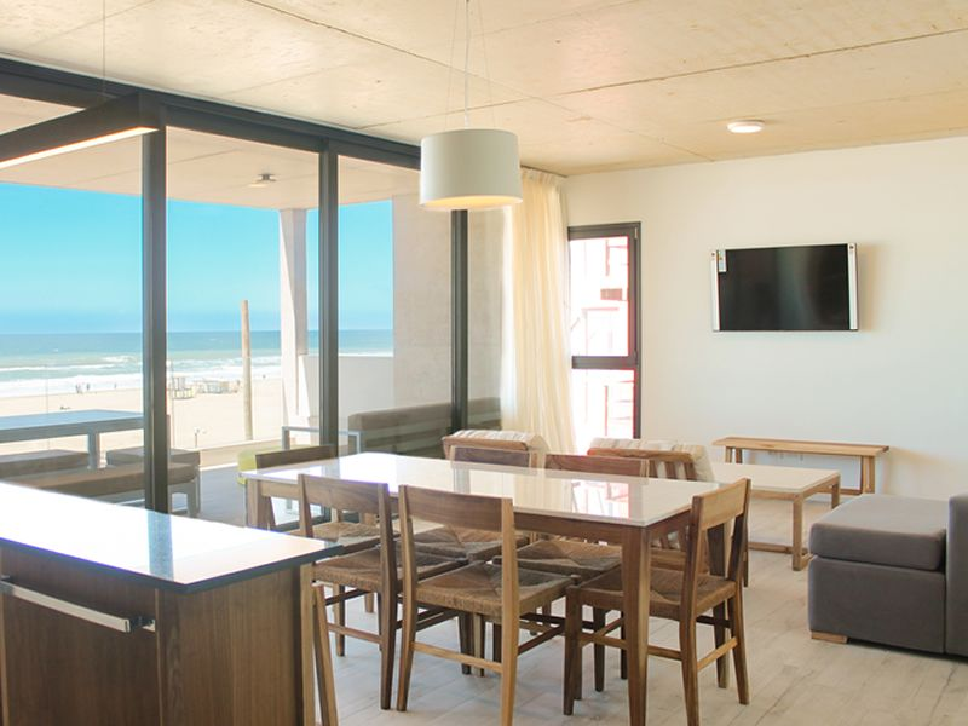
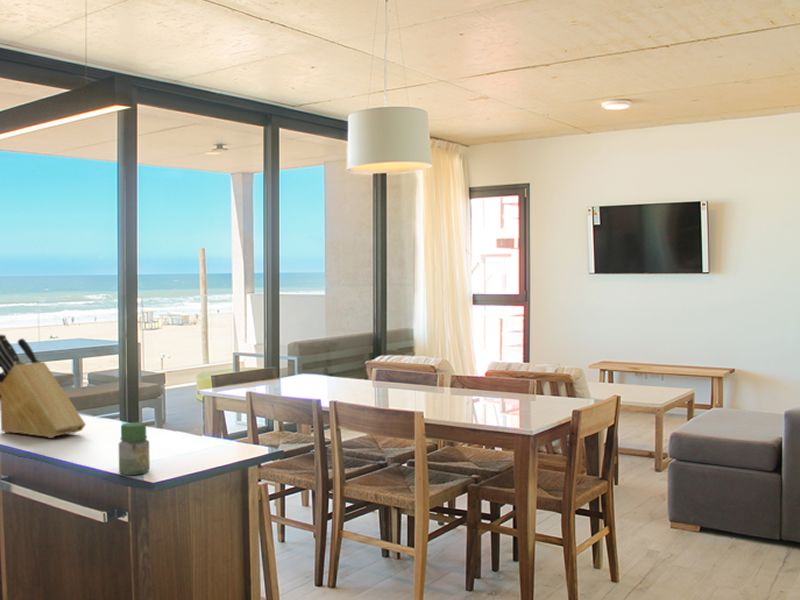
+ knife block (32, 383)
+ jar (134, 448)
